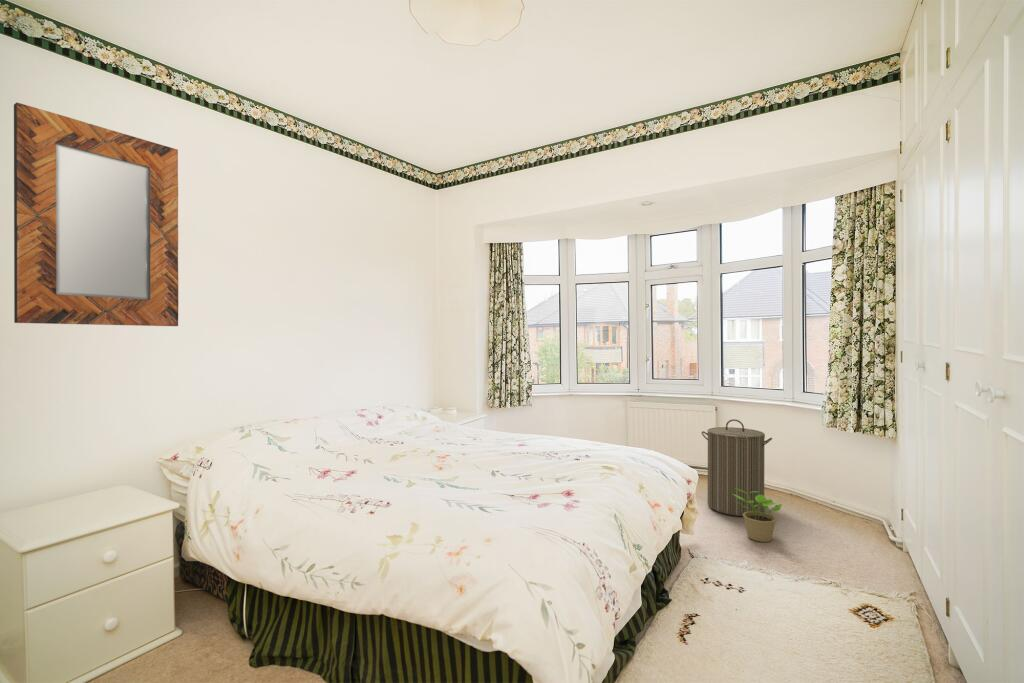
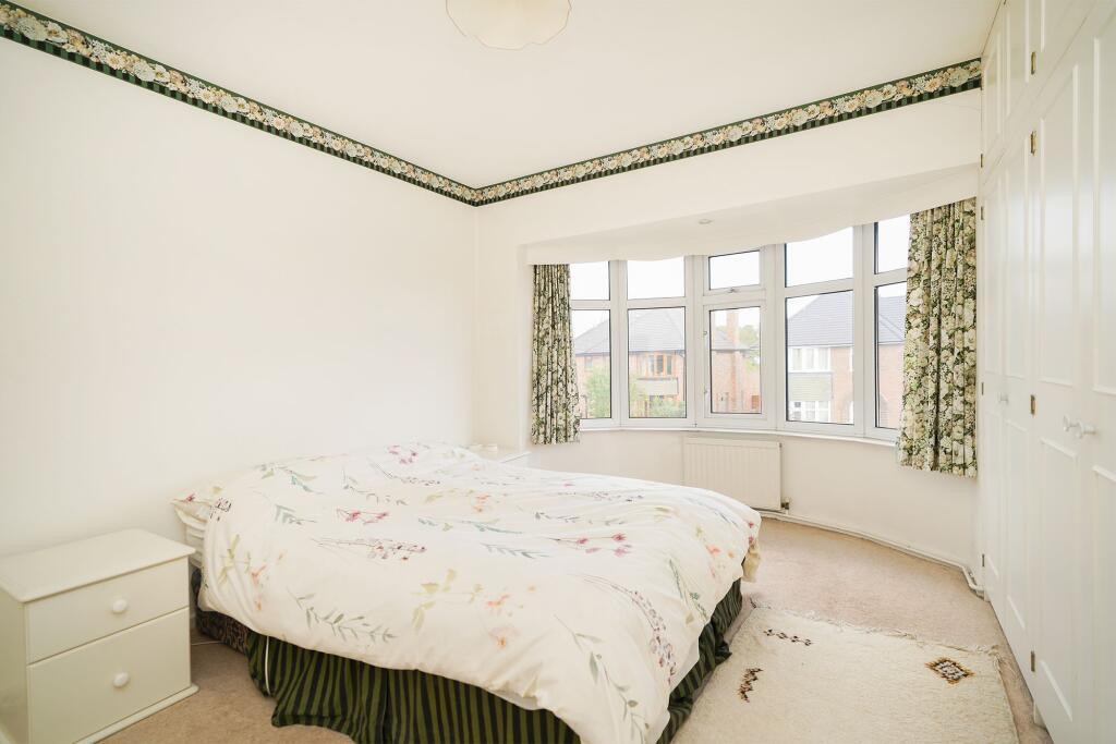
- laundry hamper (735, 463)
- home mirror (104, 227)
- potted plant (757, 511)
